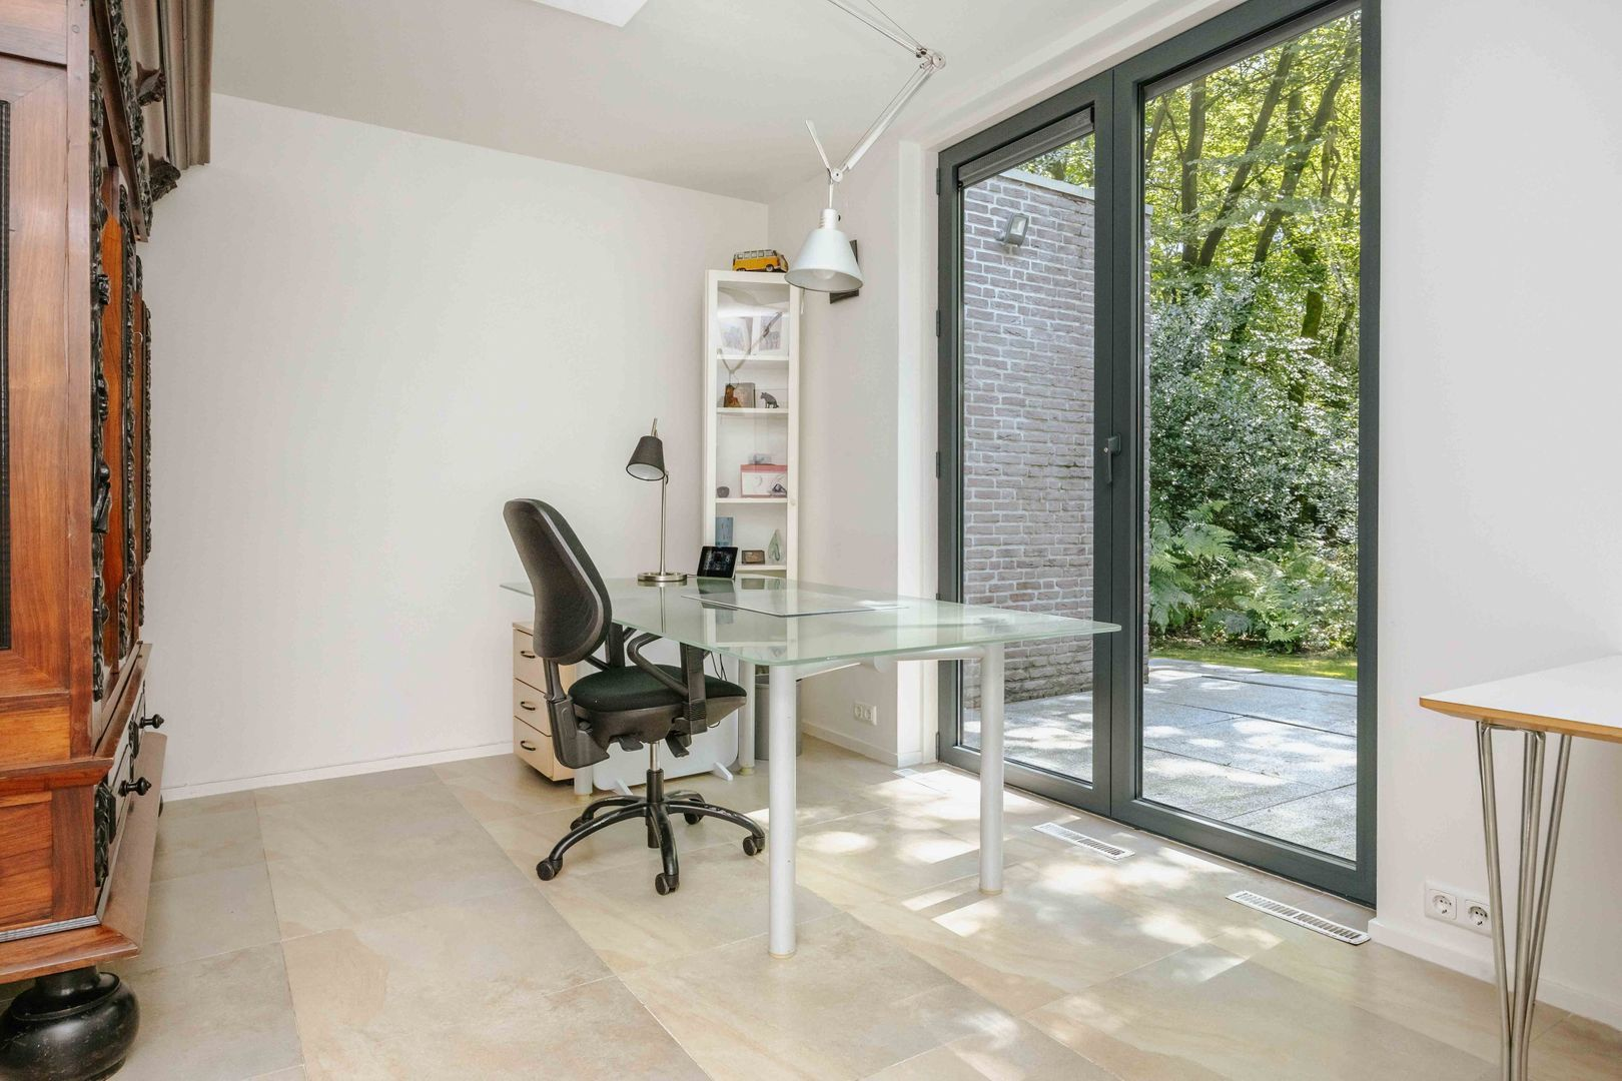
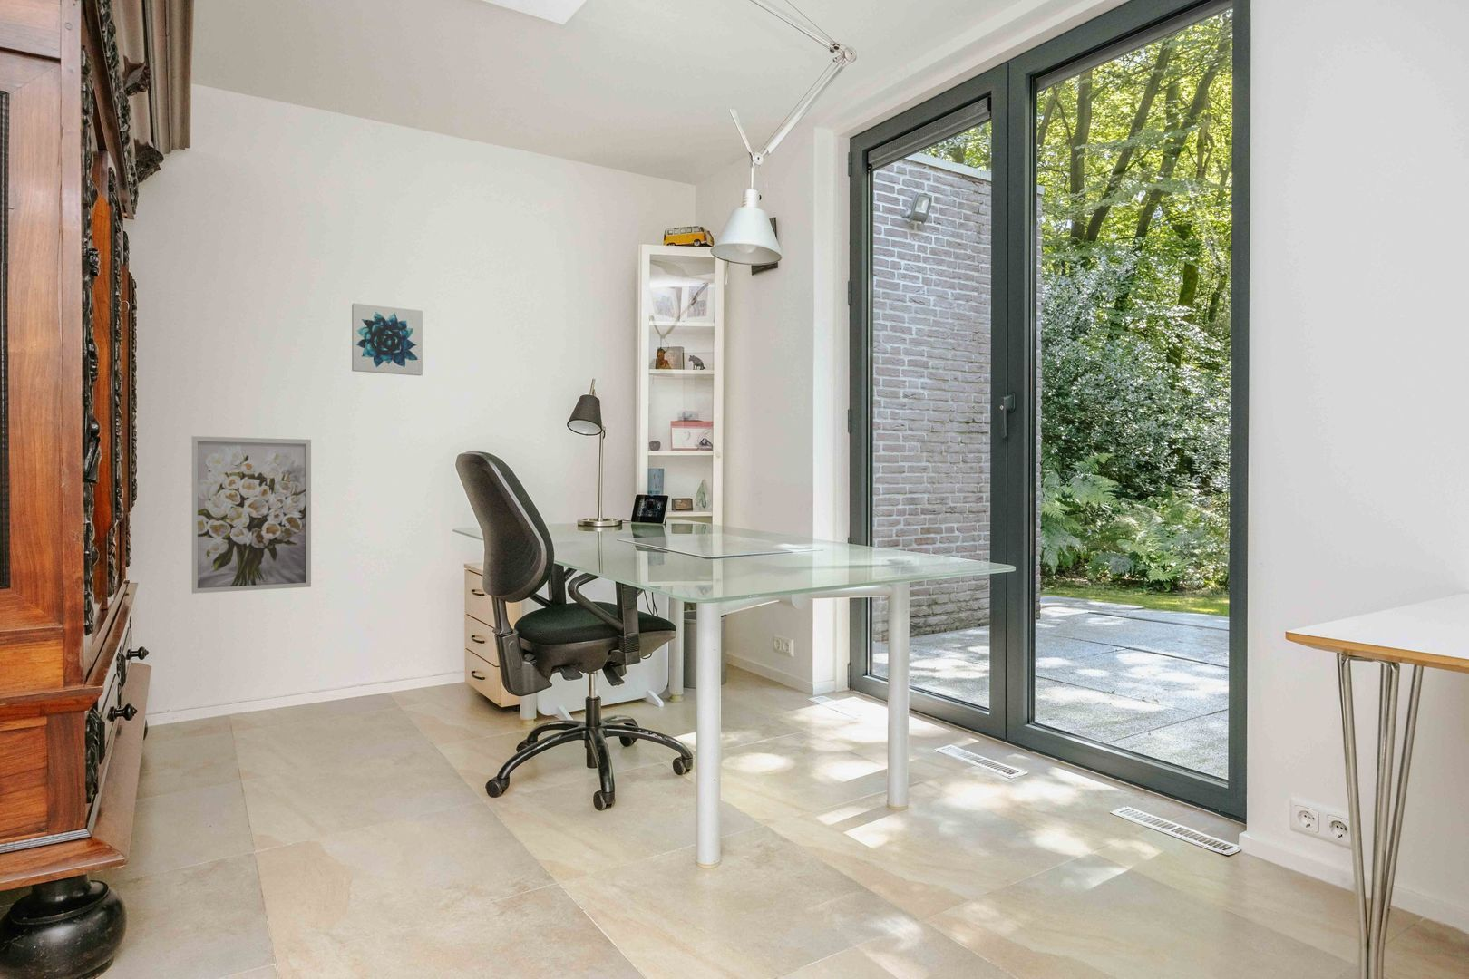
+ wall art (387, 340)
+ wall art (252, 514)
